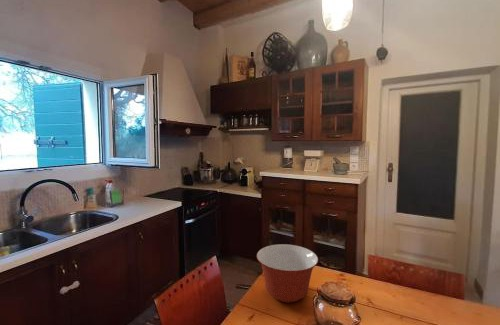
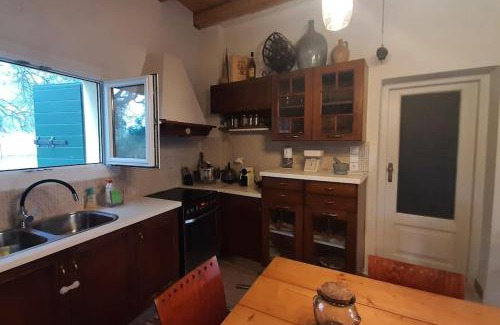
- mixing bowl (286, 274)
